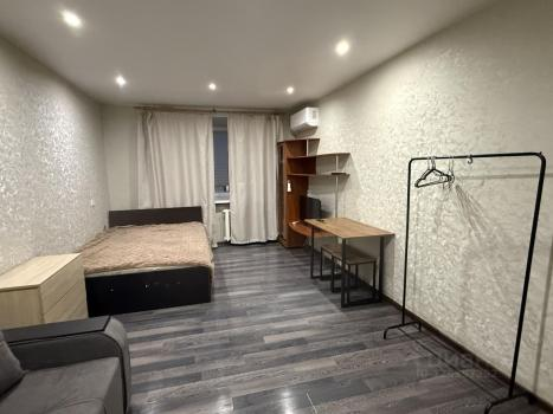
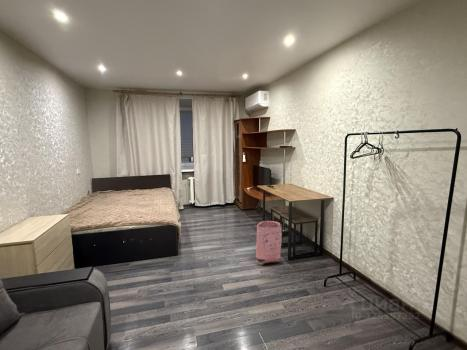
+ bag (268, 242)
